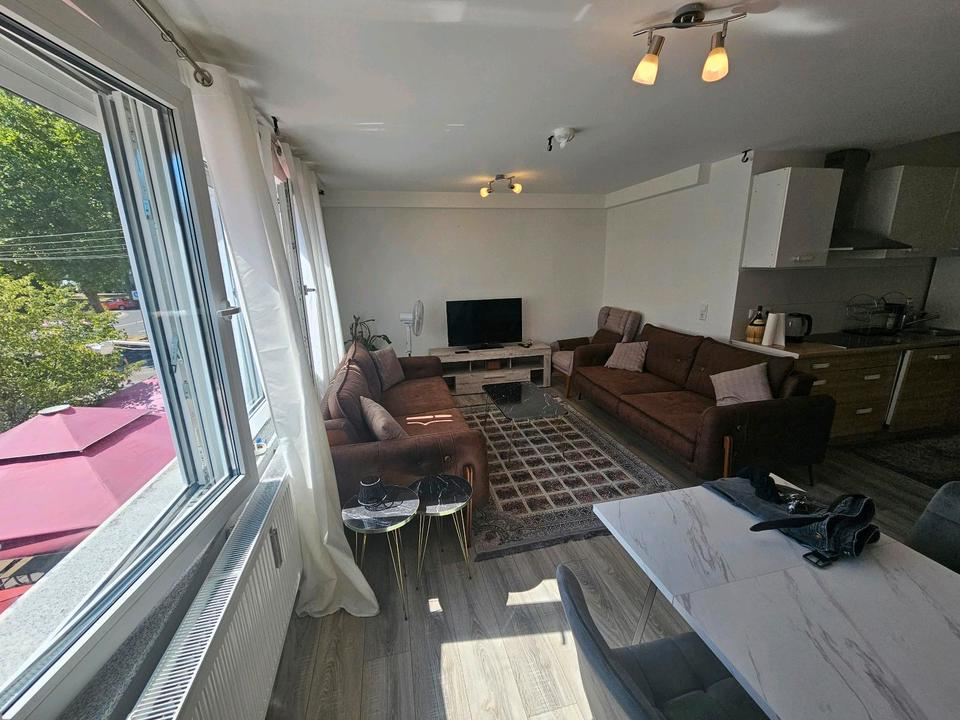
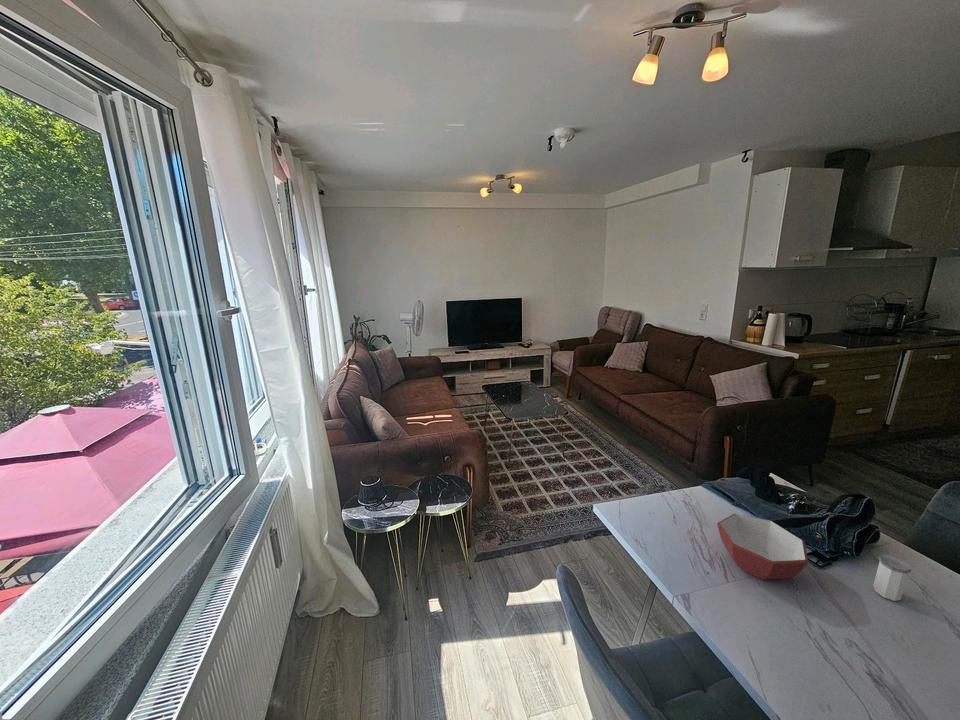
+ bowl (761, 551)
+ salt shaker (890, 577)
